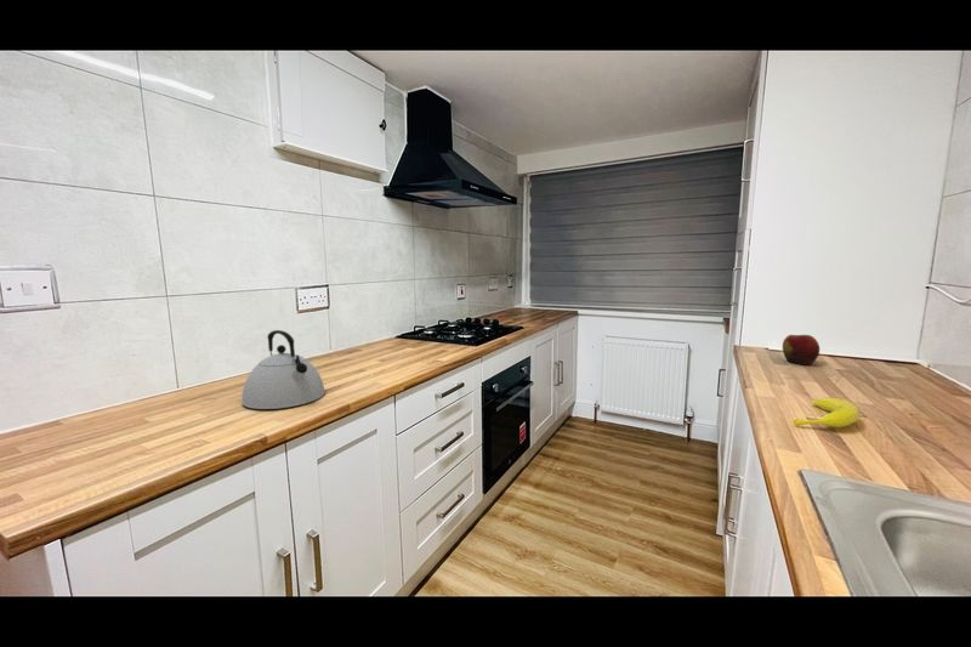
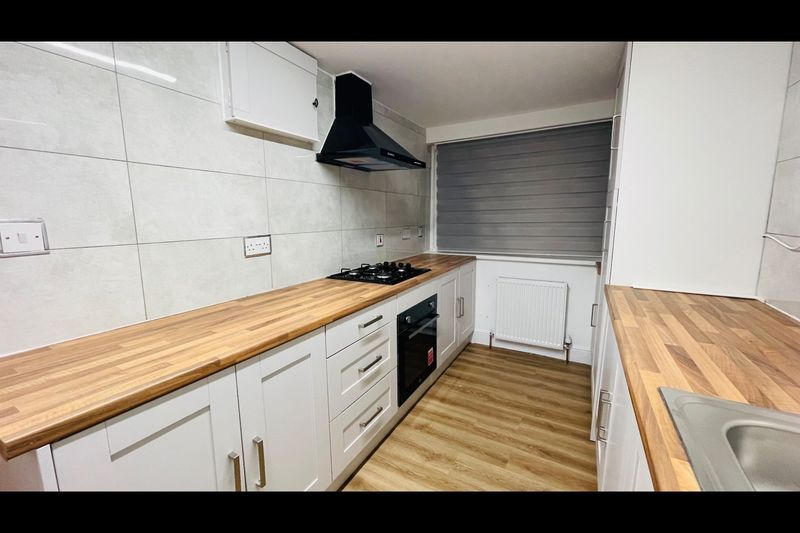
- apple (800, 348)
- kettle (283, 364)
- banana (829, 410)
